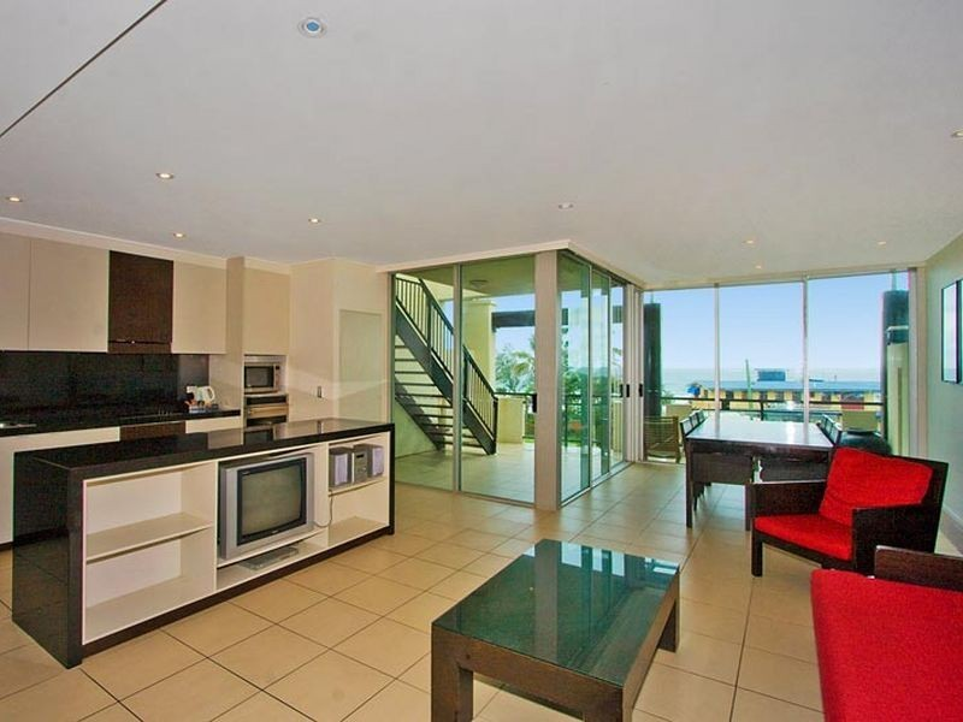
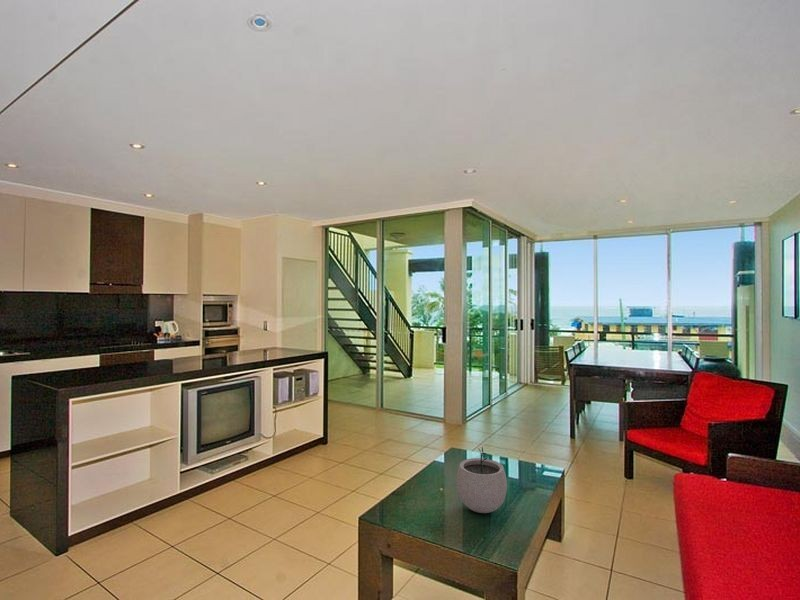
+ plant pot (481, 478)
